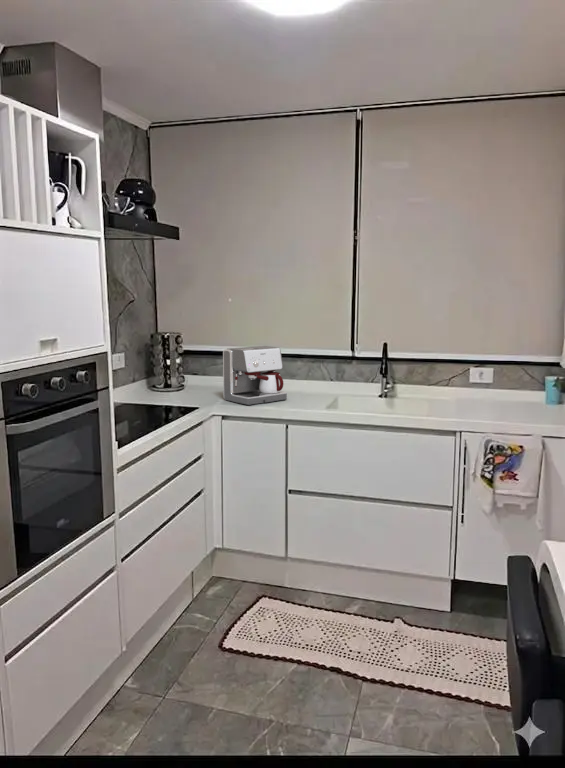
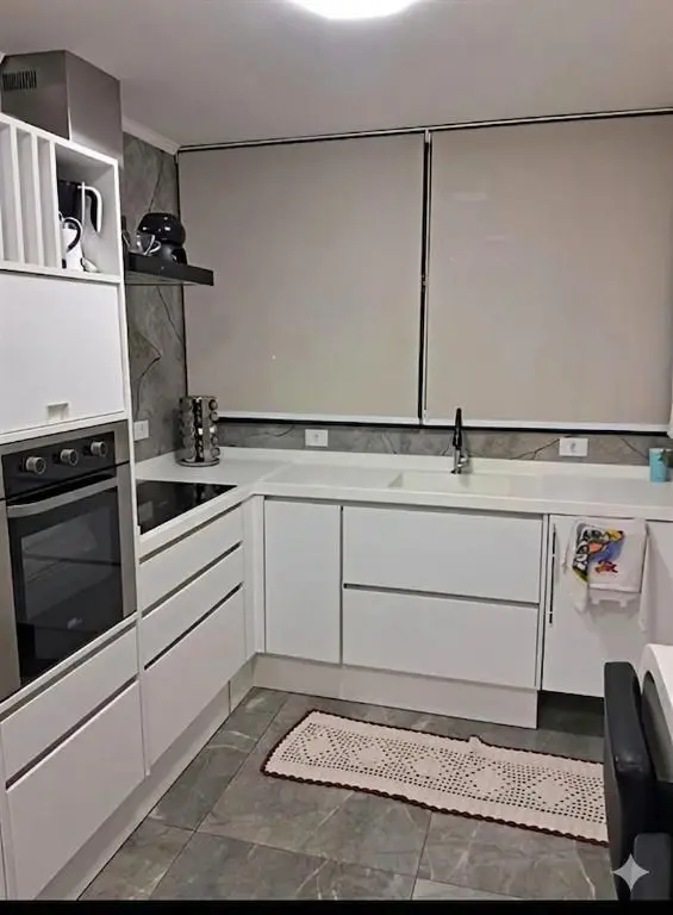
- coffee maker (255, 373)
